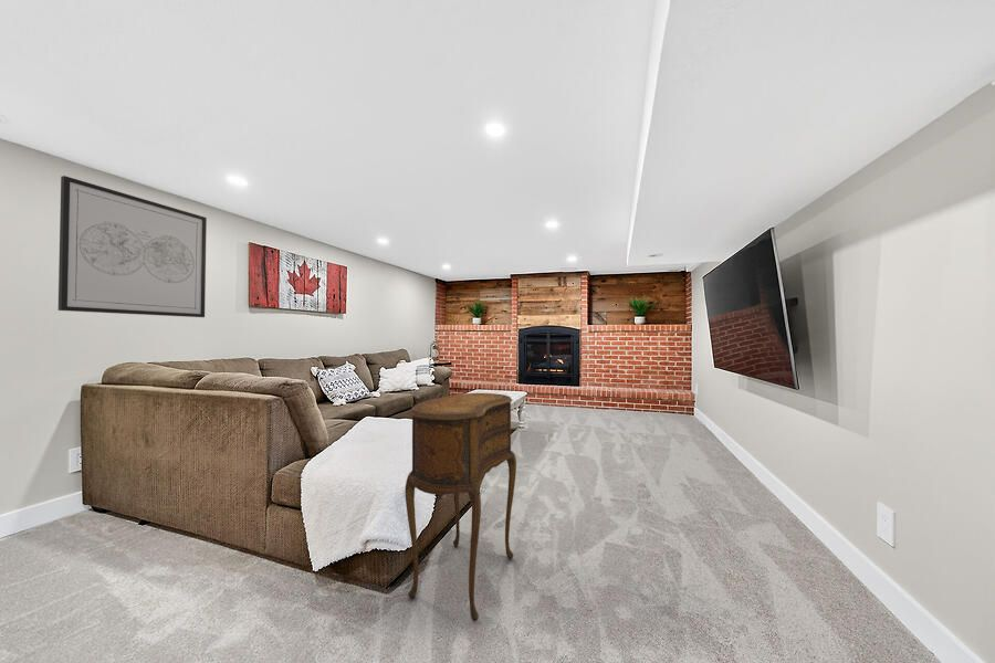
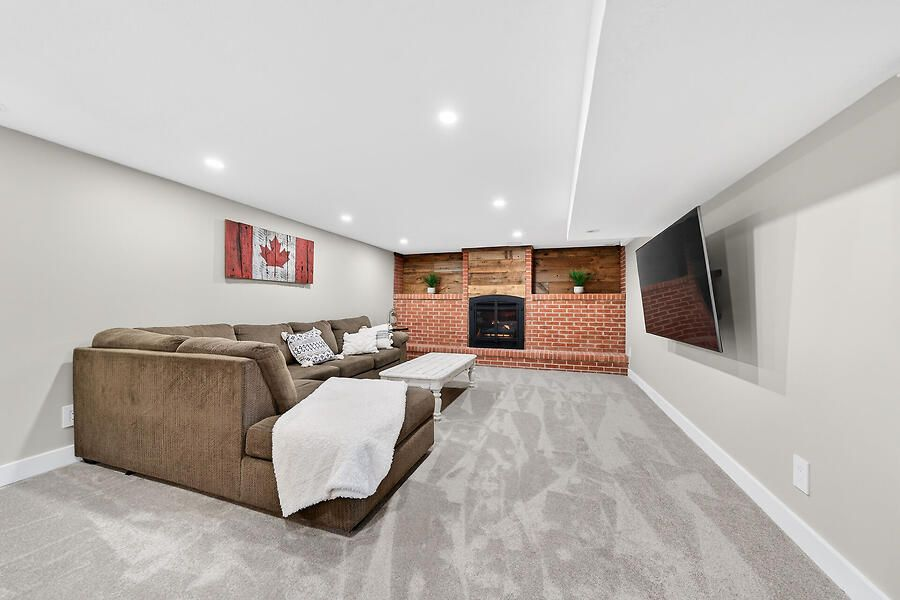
- side table (461, 487)
- wall art (143, 256)
